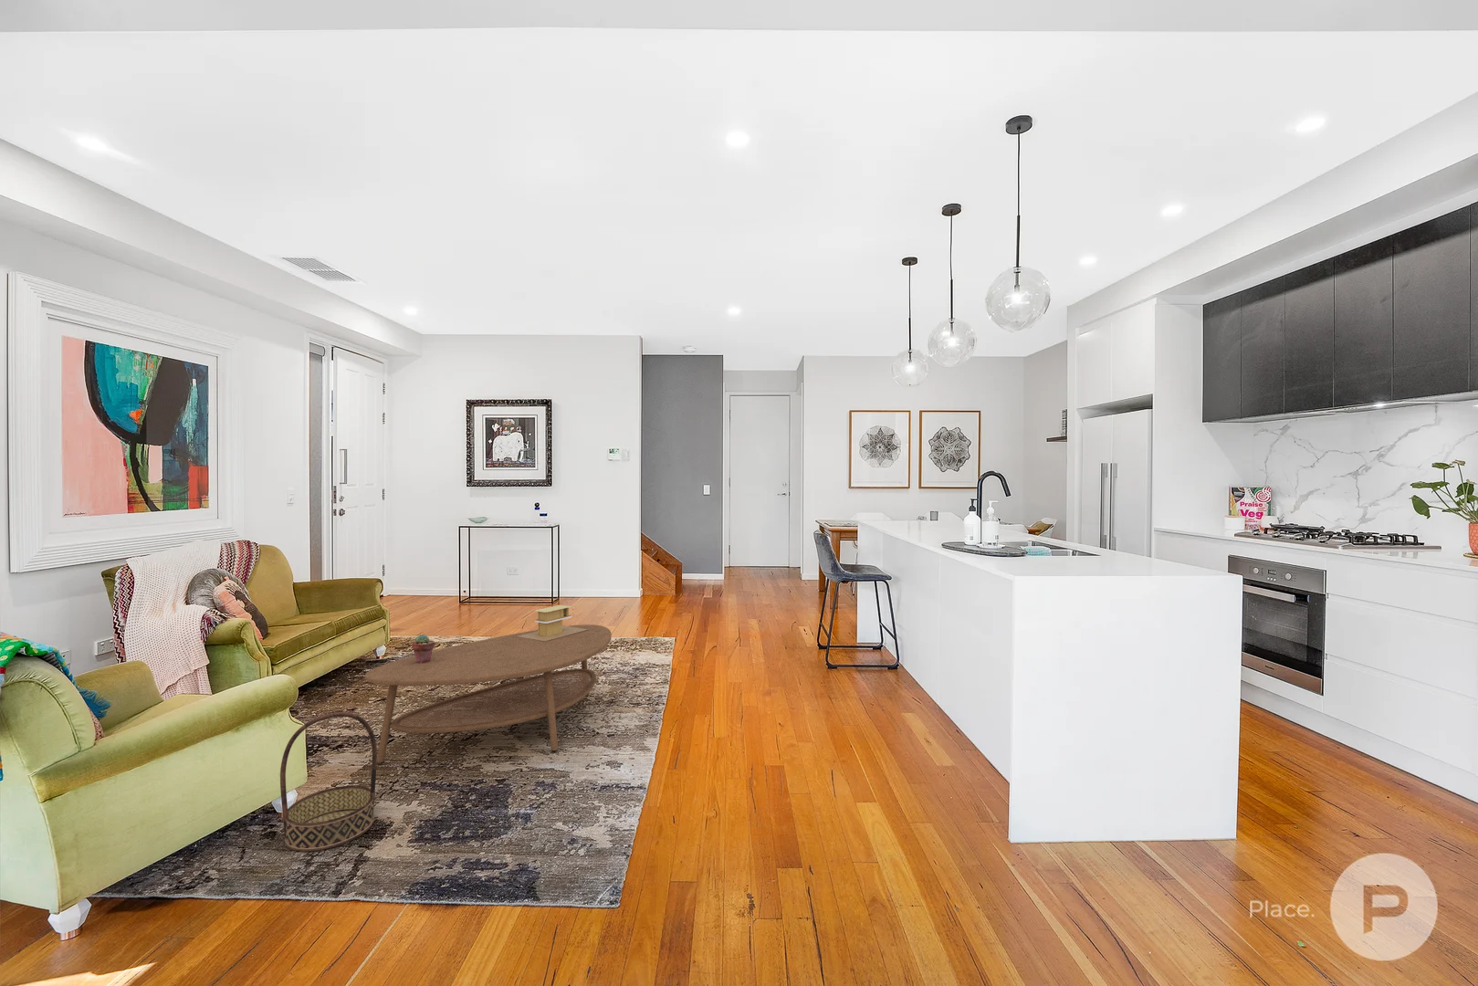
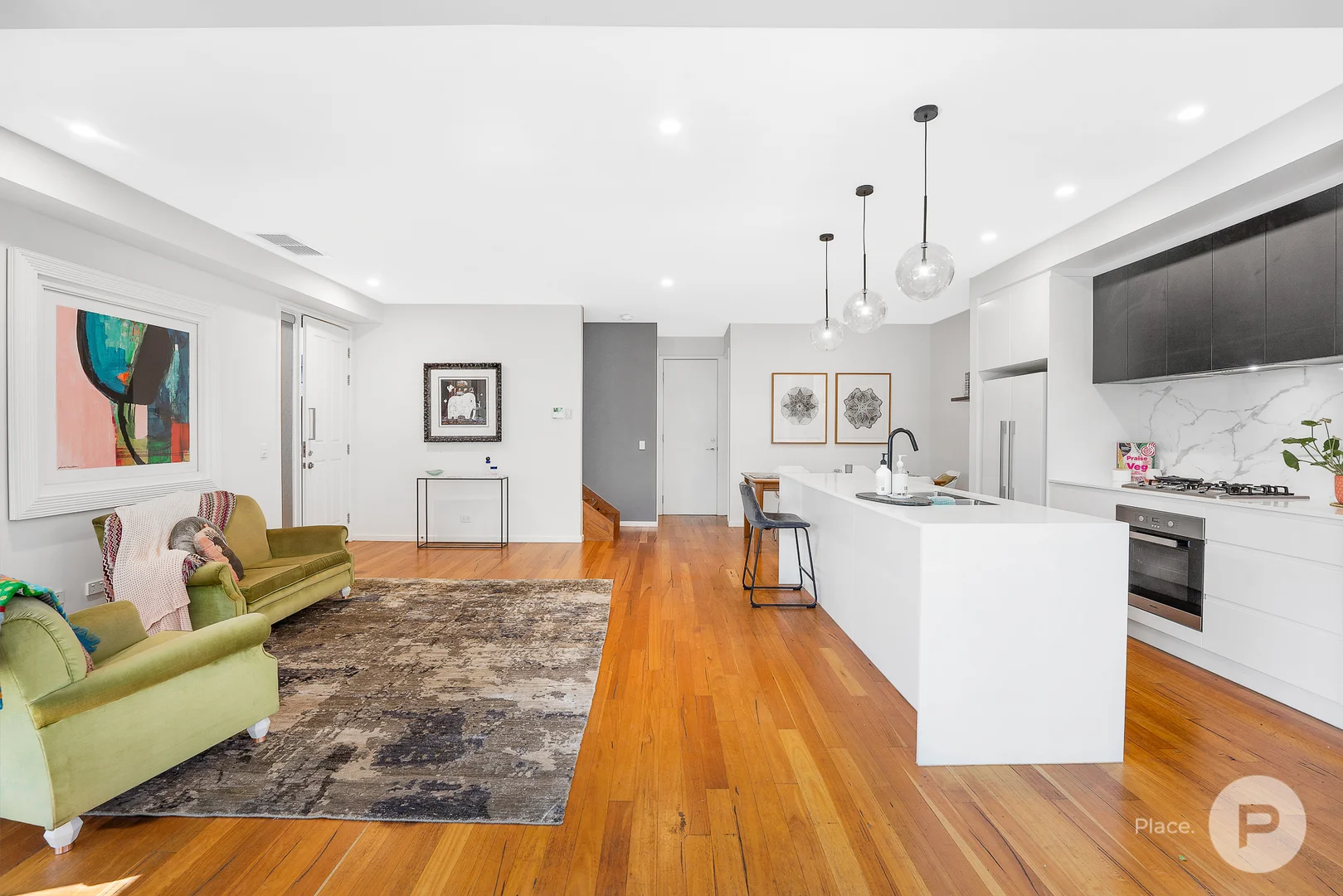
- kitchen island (554, 620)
- coffee table (517, 691)
- basket (331, 788)
- potted succulent (423, 646)
